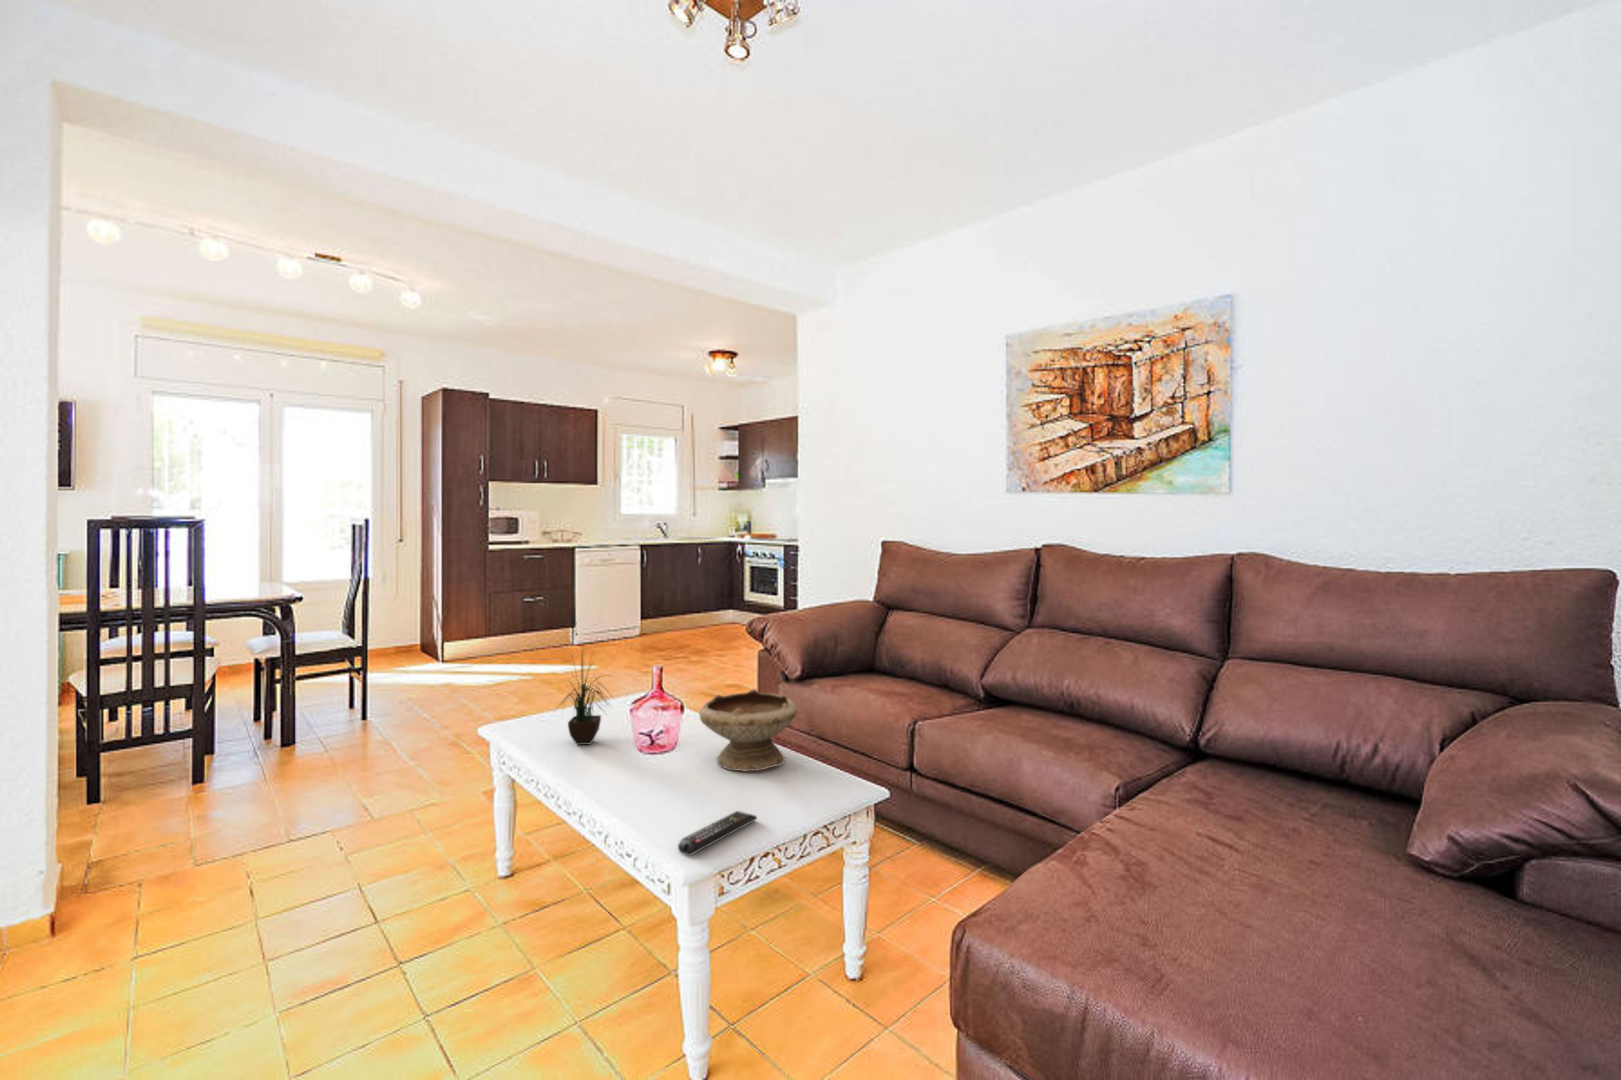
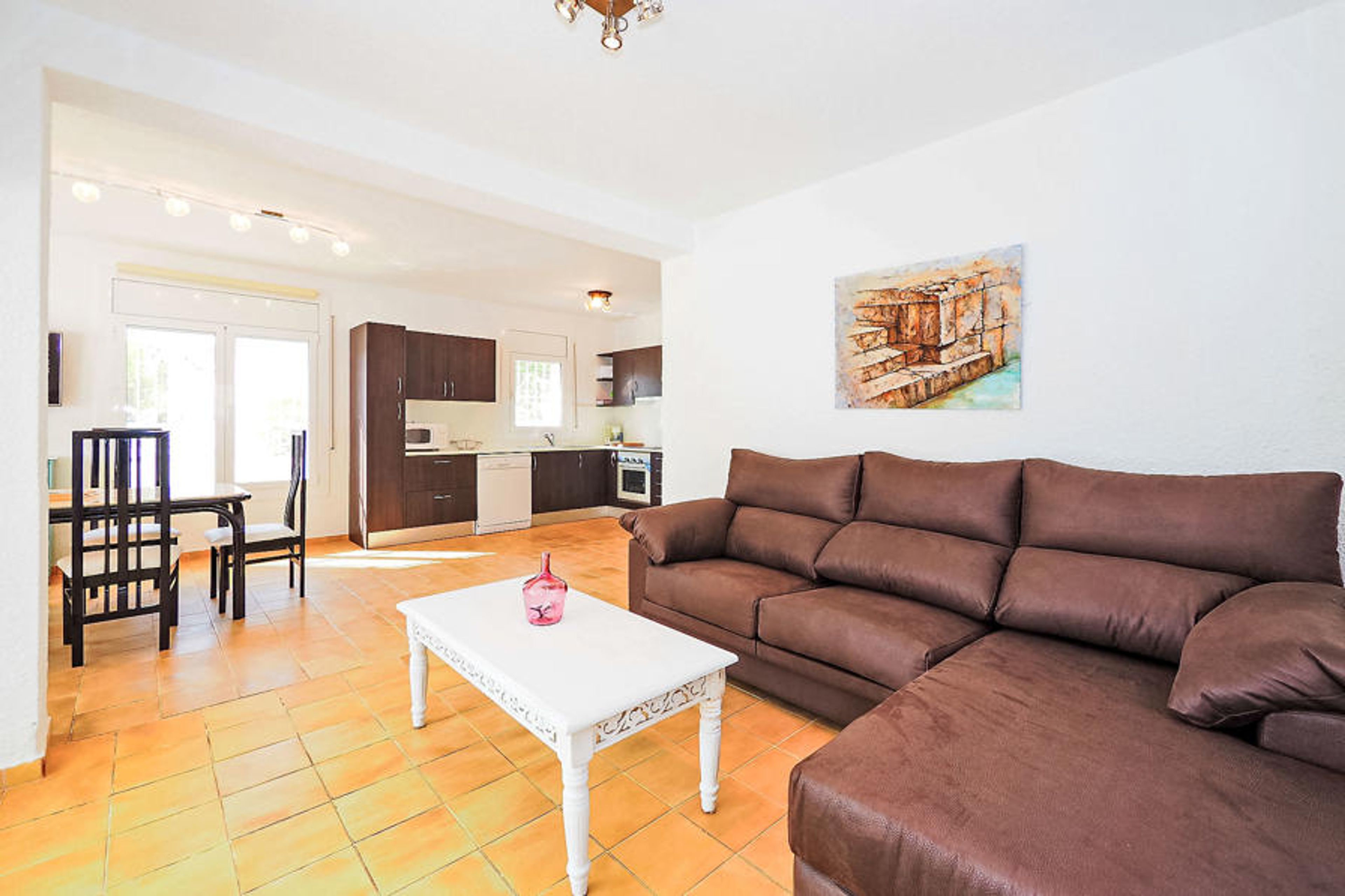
- potted plant (586, 686)
- remote control (720, 830)
- bowl (748, 728)
